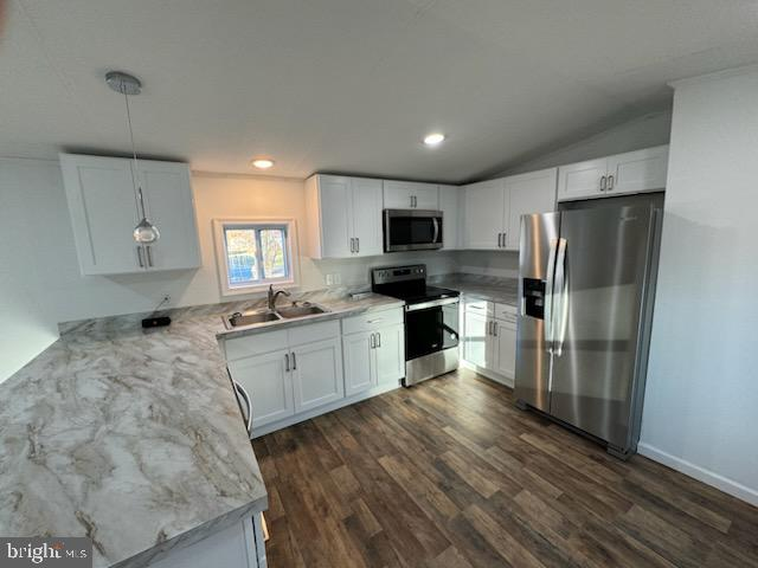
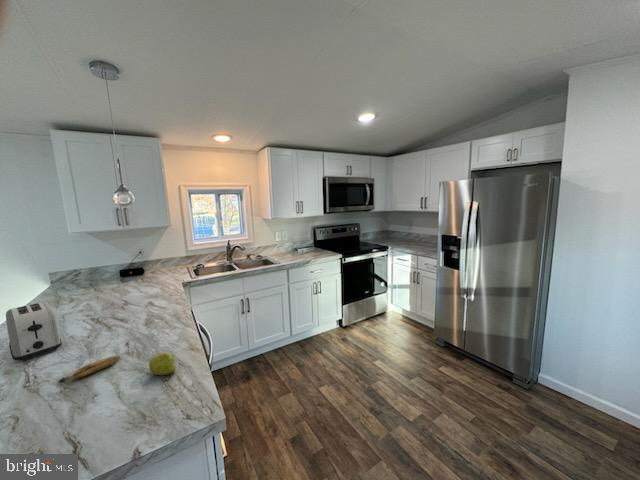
+ fruit (163, 364)
+ toaster (32, 327)
+ banana (91, 367)
